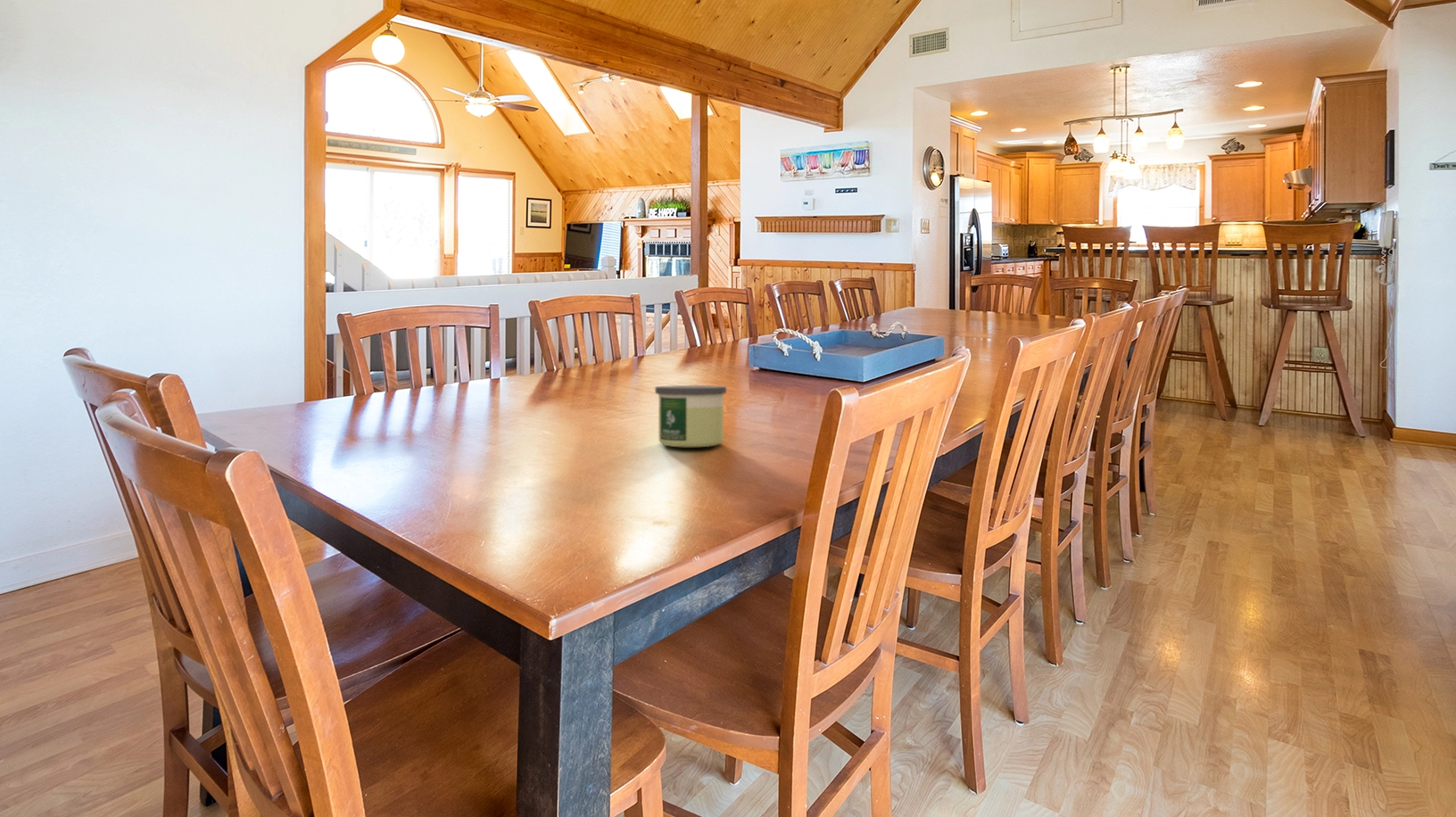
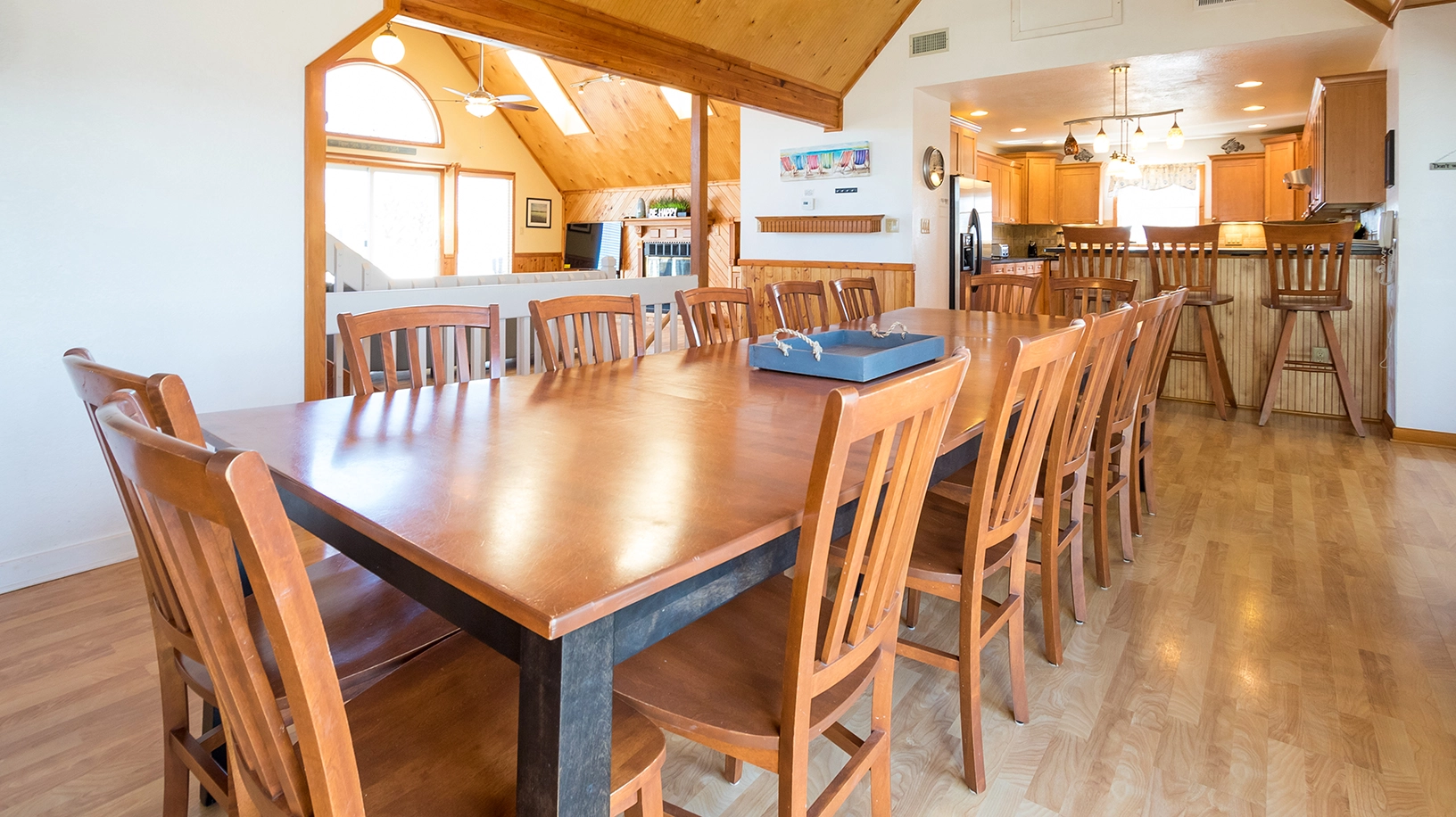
- candle (691, 416)
